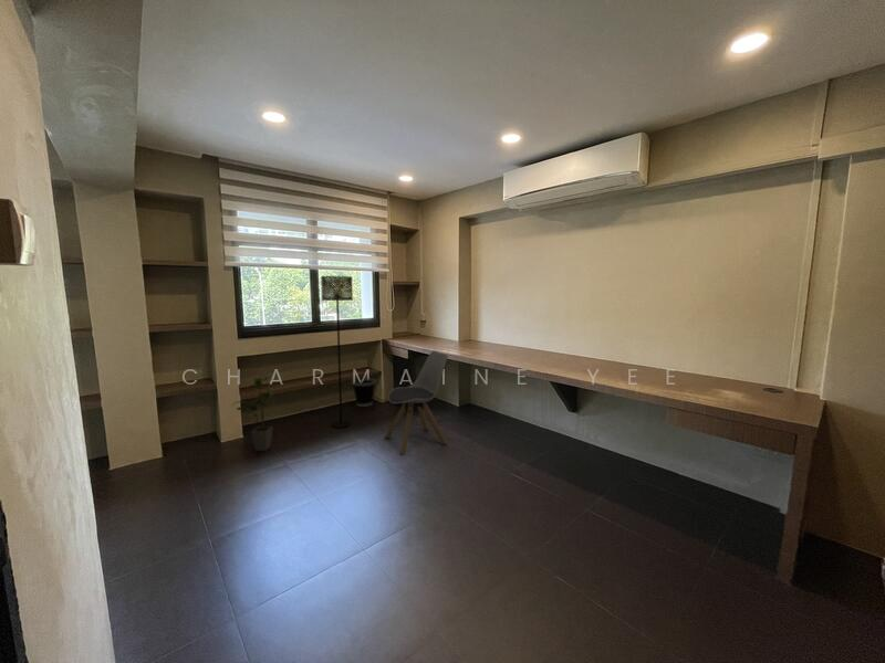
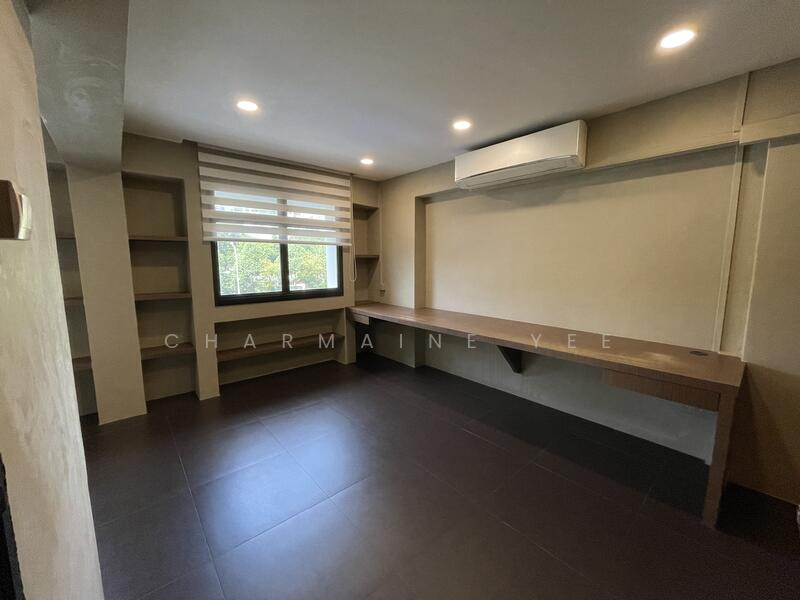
- floor lamp (339, 351)
- chair (417, 398)
- house plant (256, 413)
- wastebasket (364, 392)
